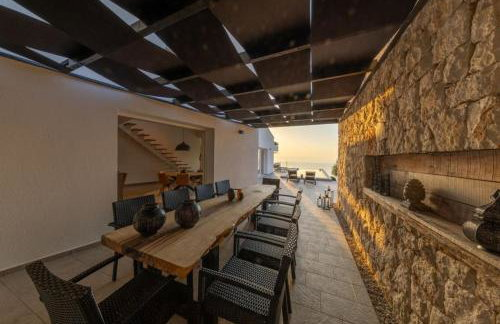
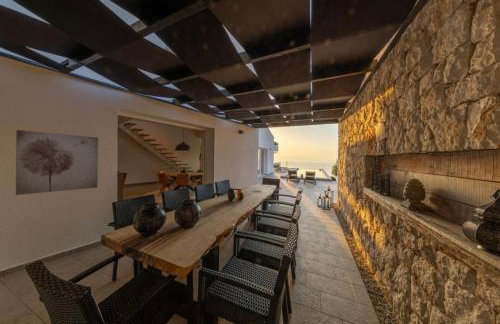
+ wall art (62, 162)
